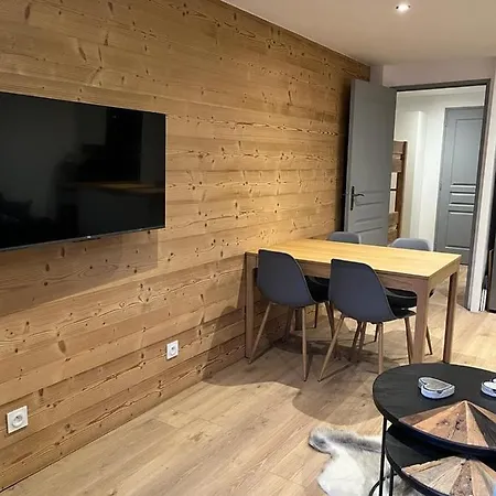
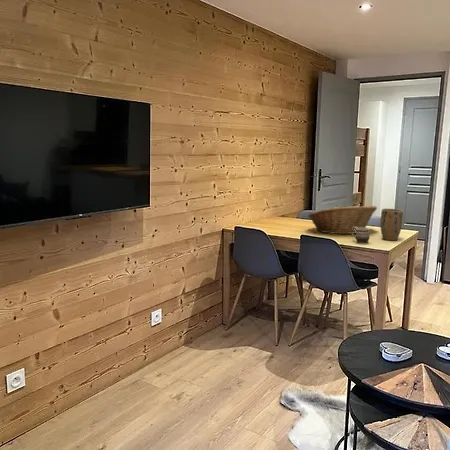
+ mug (360, 235)
+ plant pot (390, 224)
+ fruit basket (342, 217)
